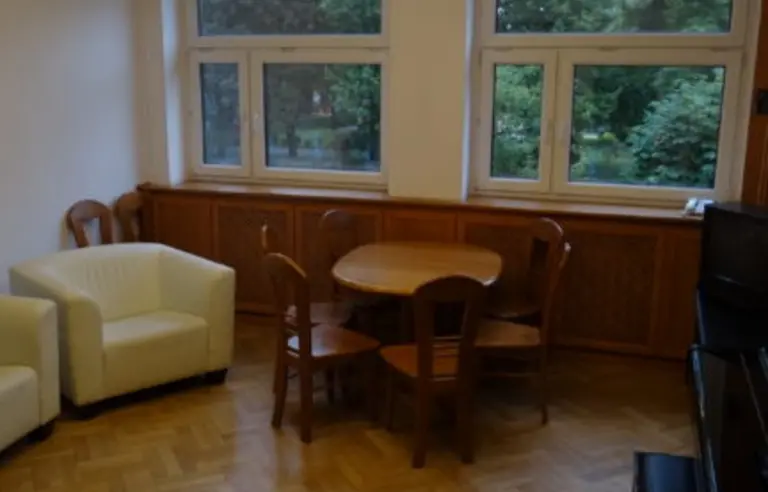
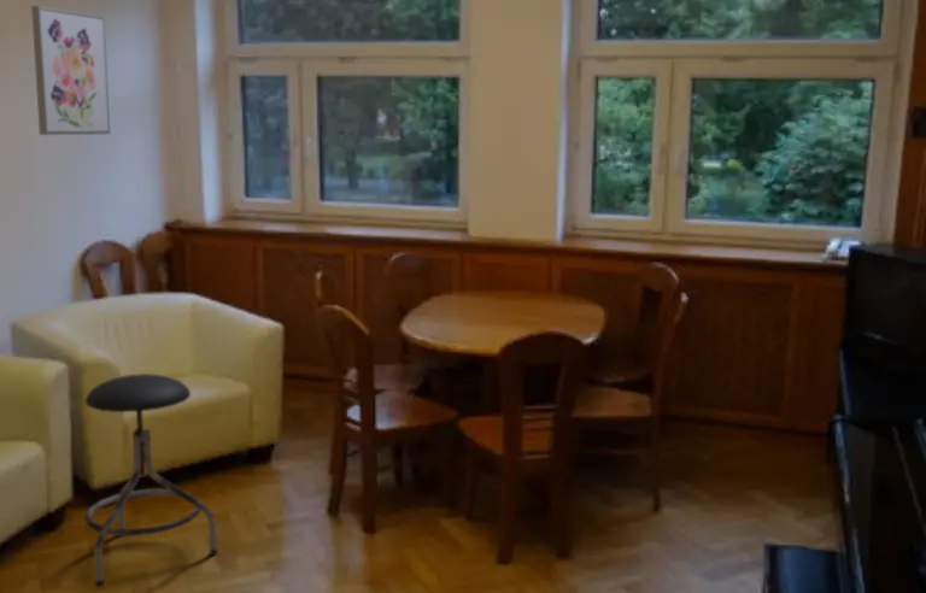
+ stool (139, 466)
+ wall art (72, 74)
